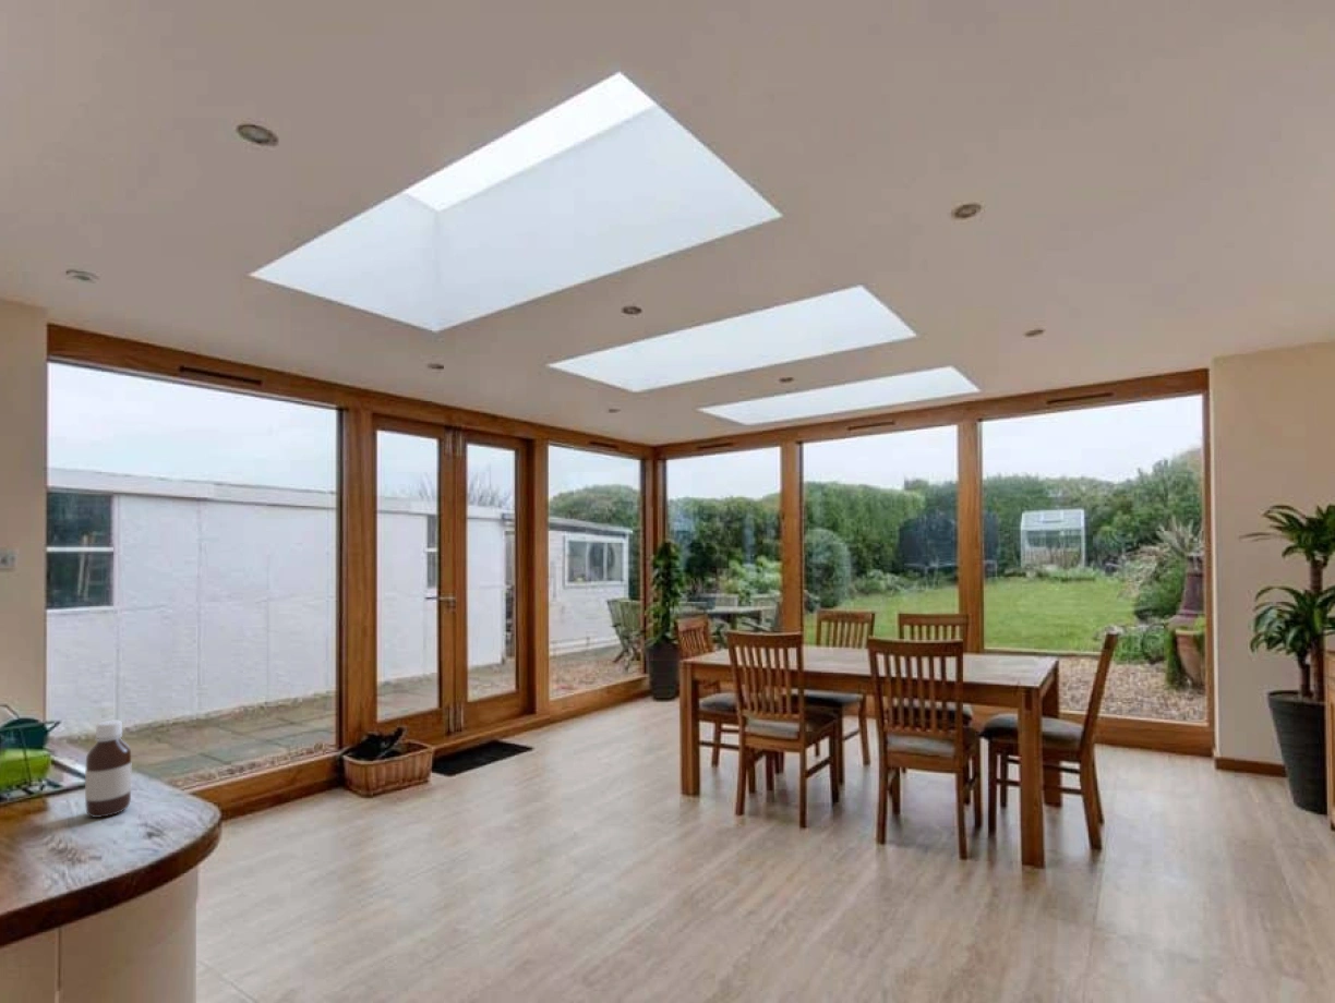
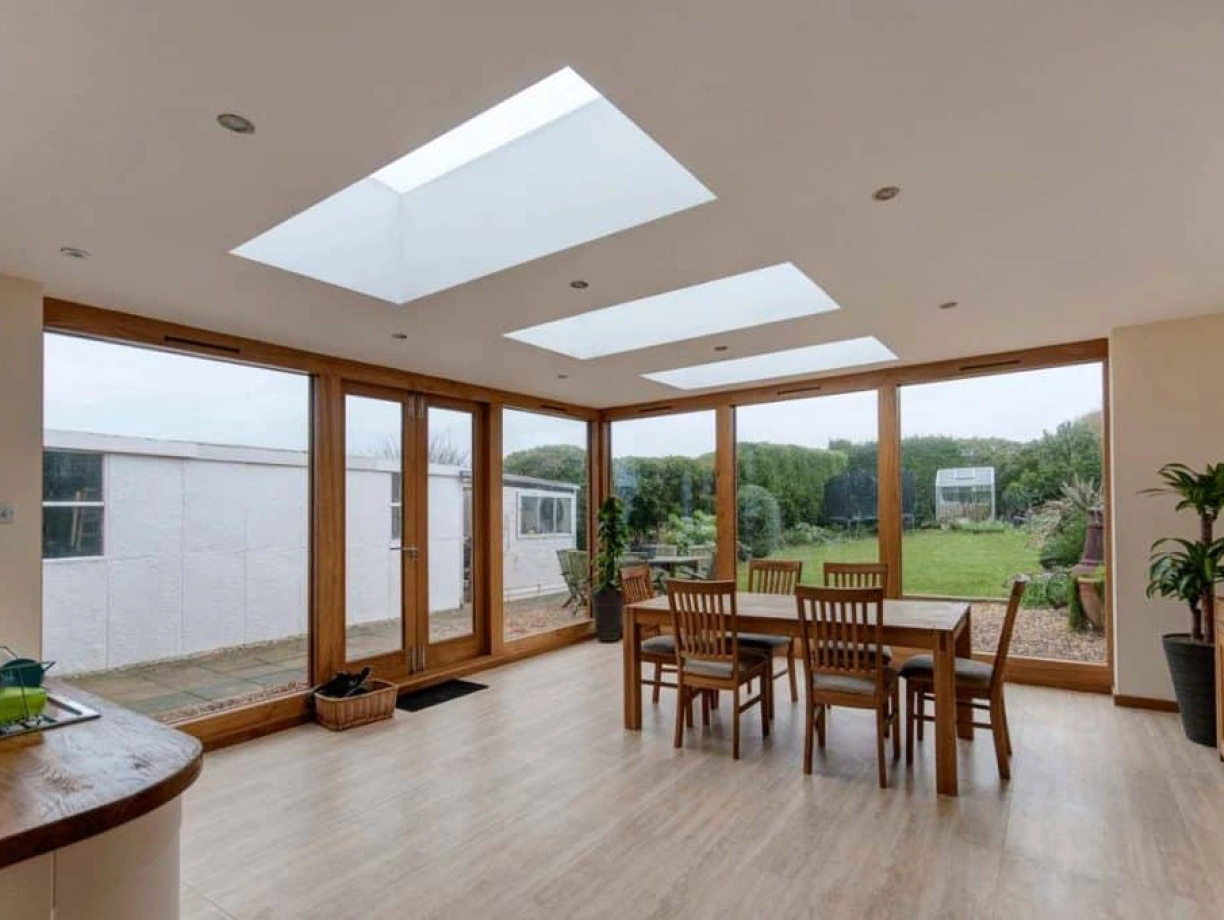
- bottle (108, 766)
